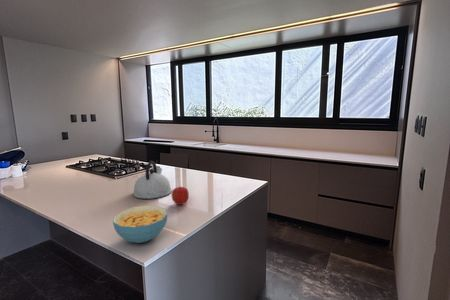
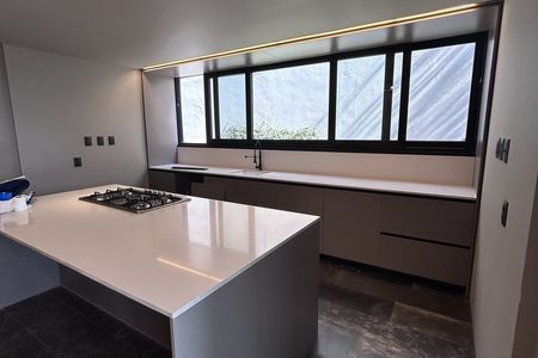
- kettle (152, 176)
- fruit (180, 195)
- cereal bowl (141, 227)
